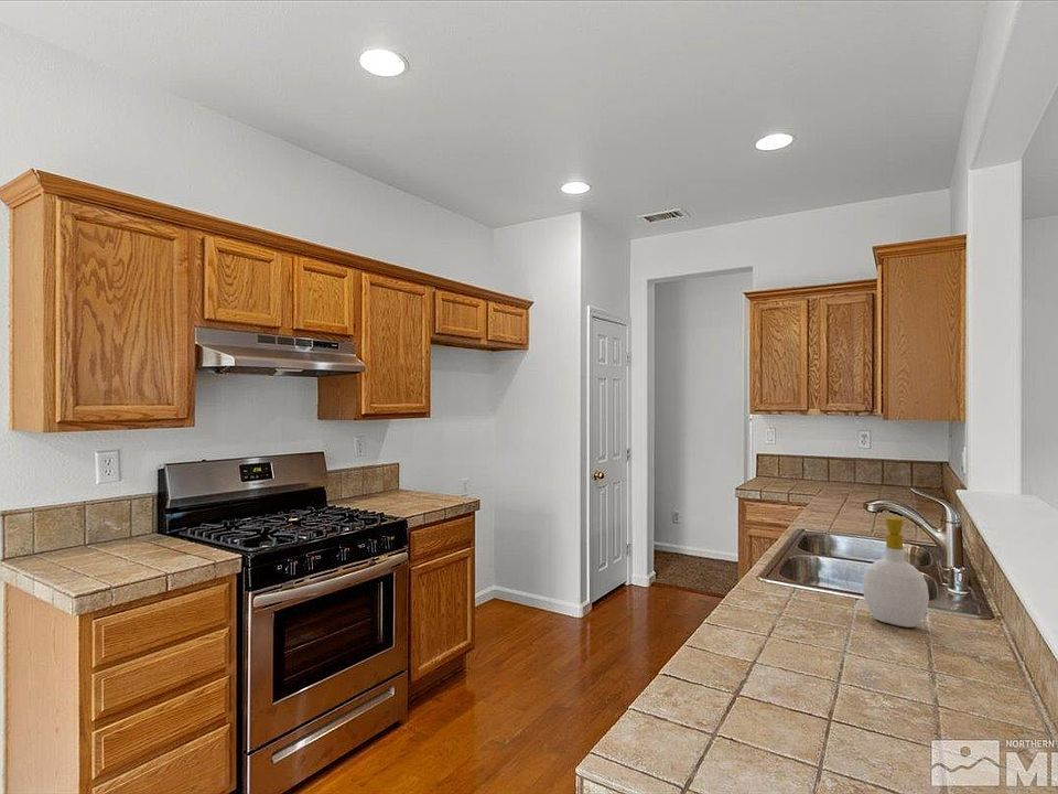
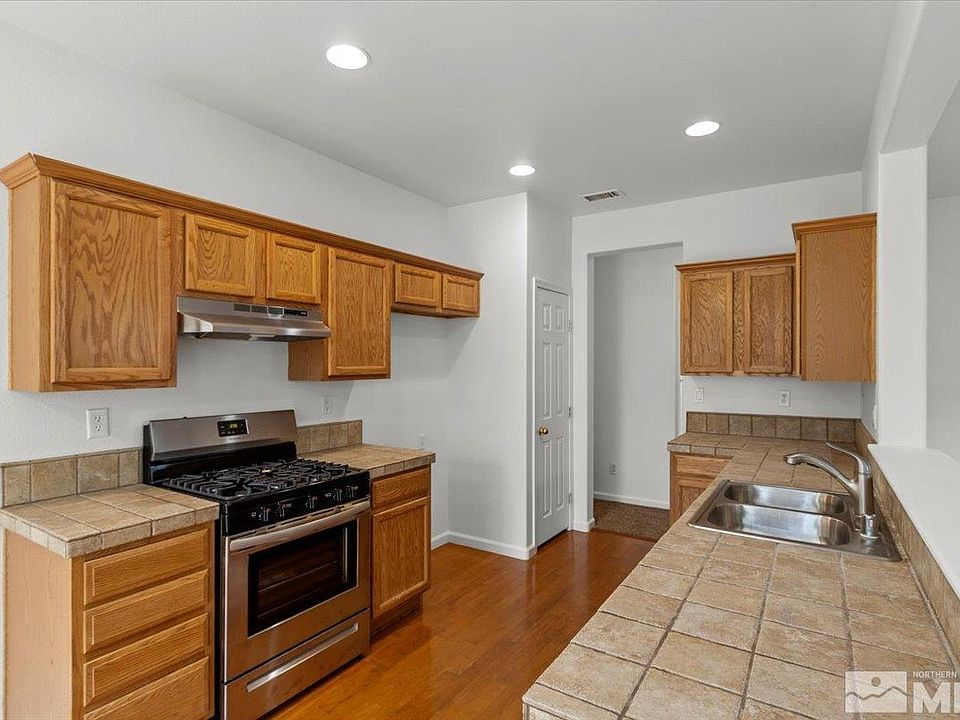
- soap bottle (895, 569)
